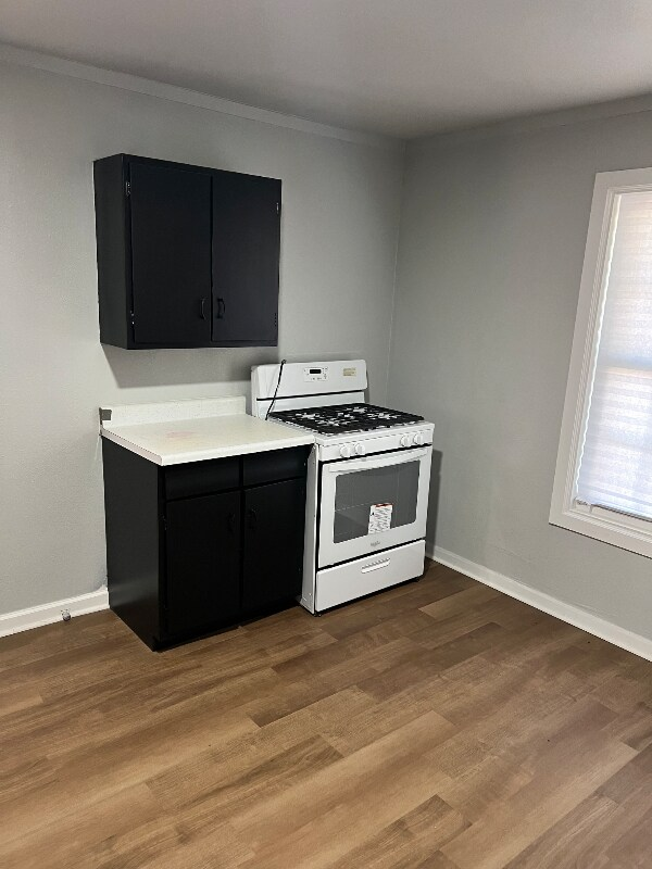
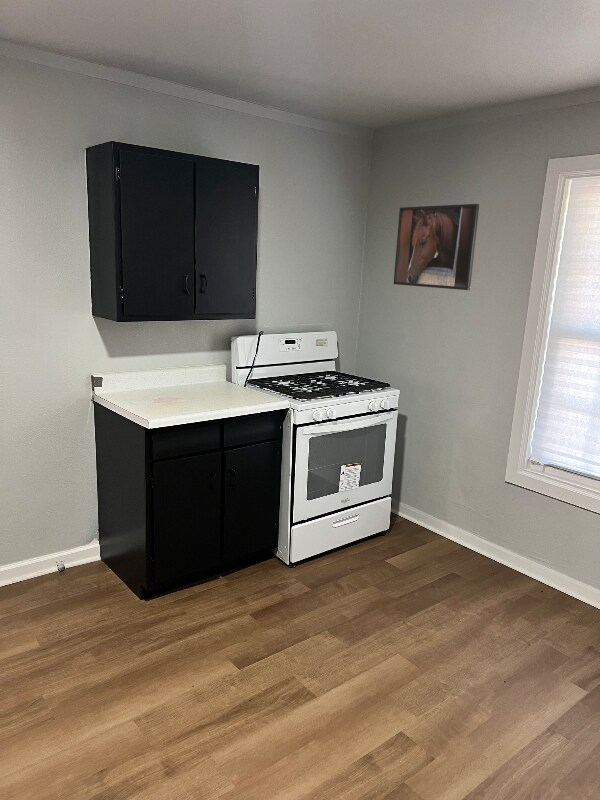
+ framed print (433, 247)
